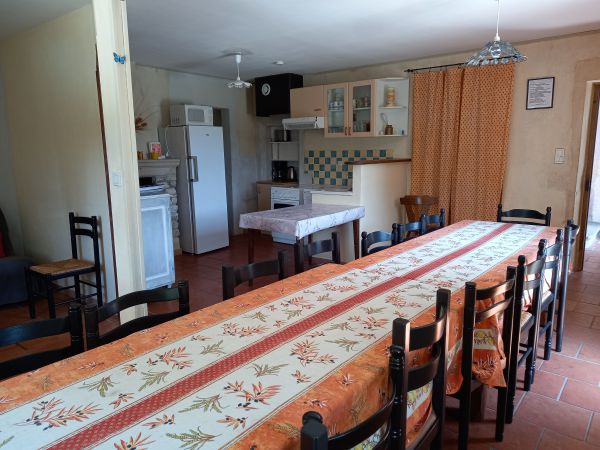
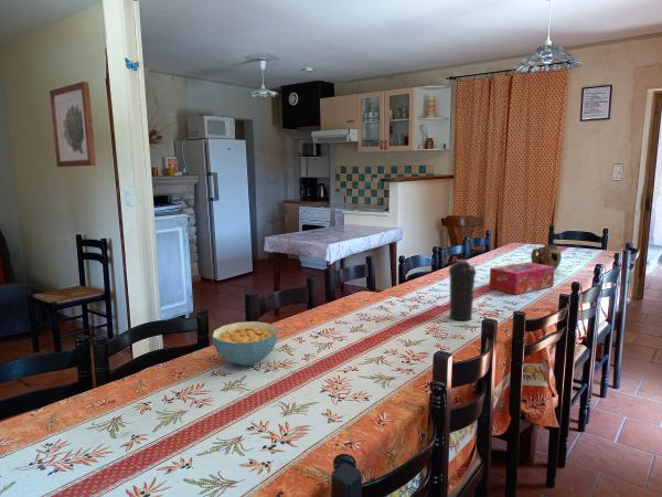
+ cereal bowl (245, 347)
+ wall art (72, 127)
+ water bottle (461, 288)
+ tissue box (522, 277)
+ teapot (545, 257)
